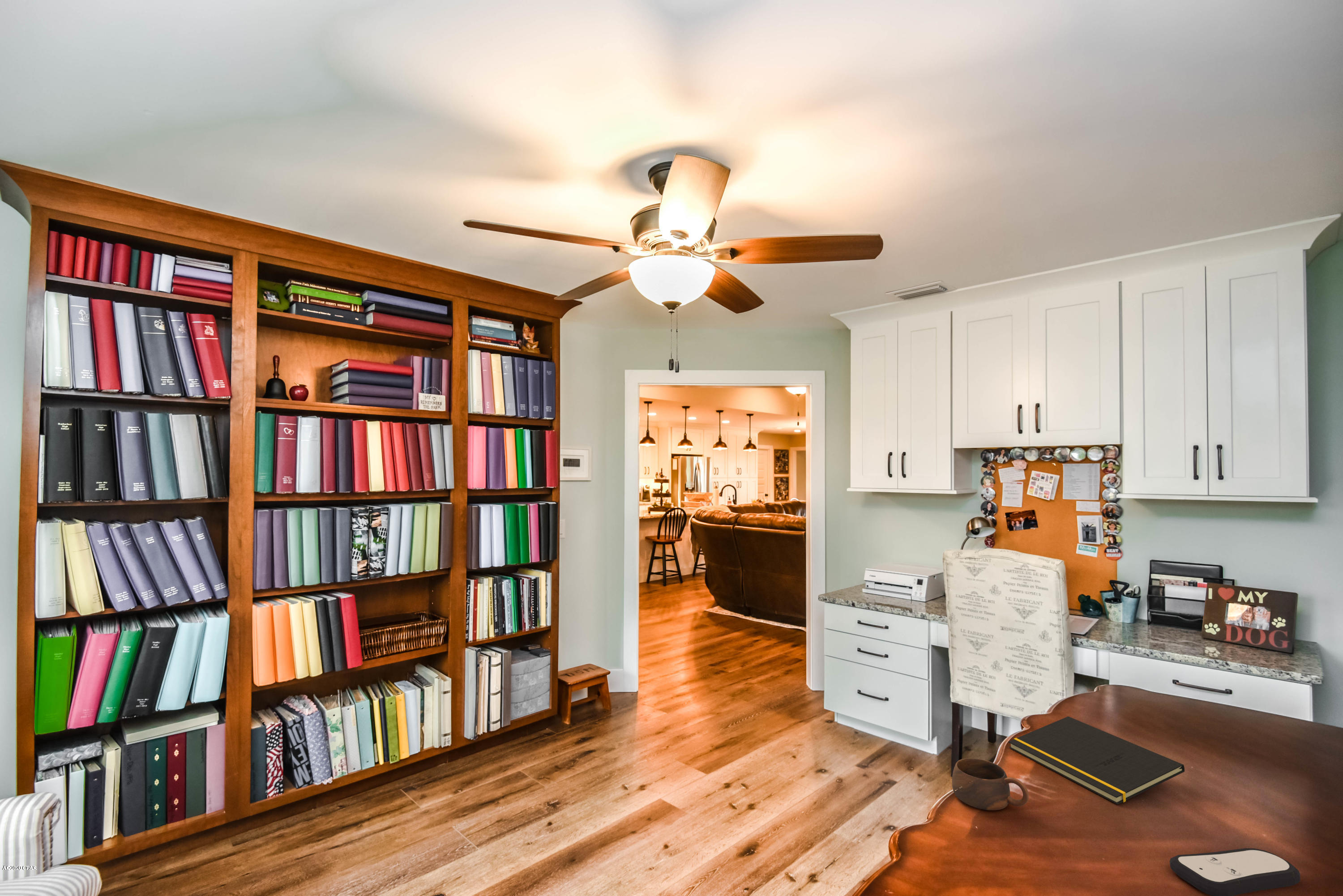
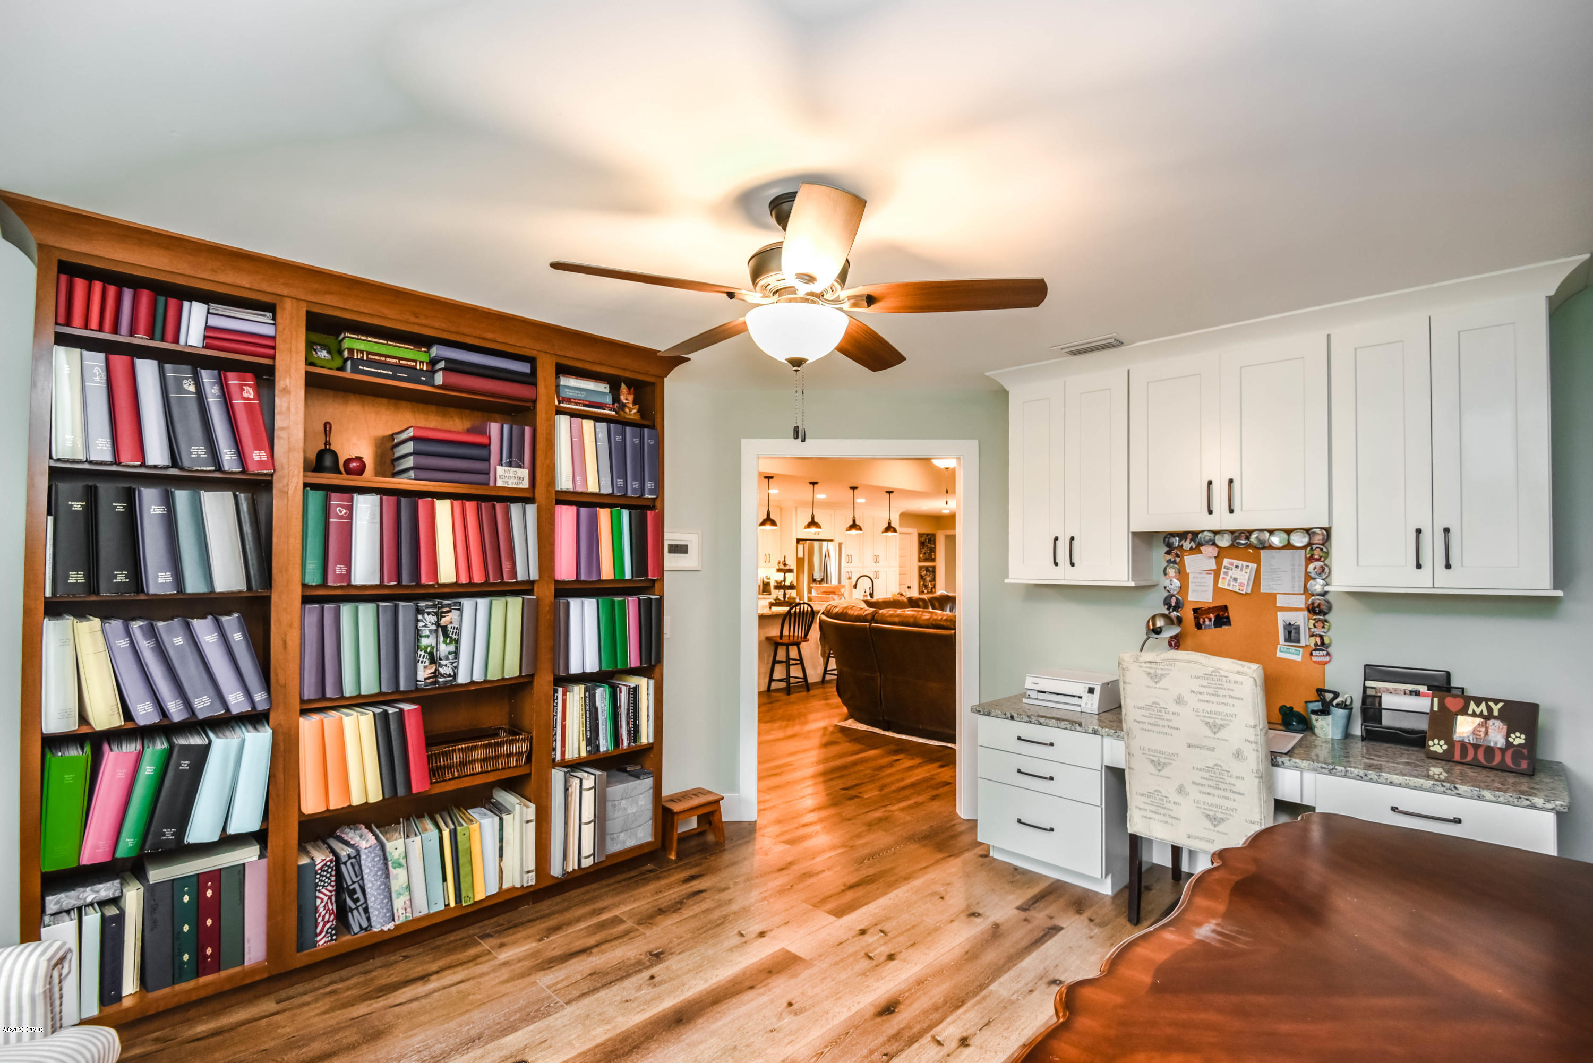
- remote control (1236, 870)
- cup (988, 786)
- notepad (1090, 755)
